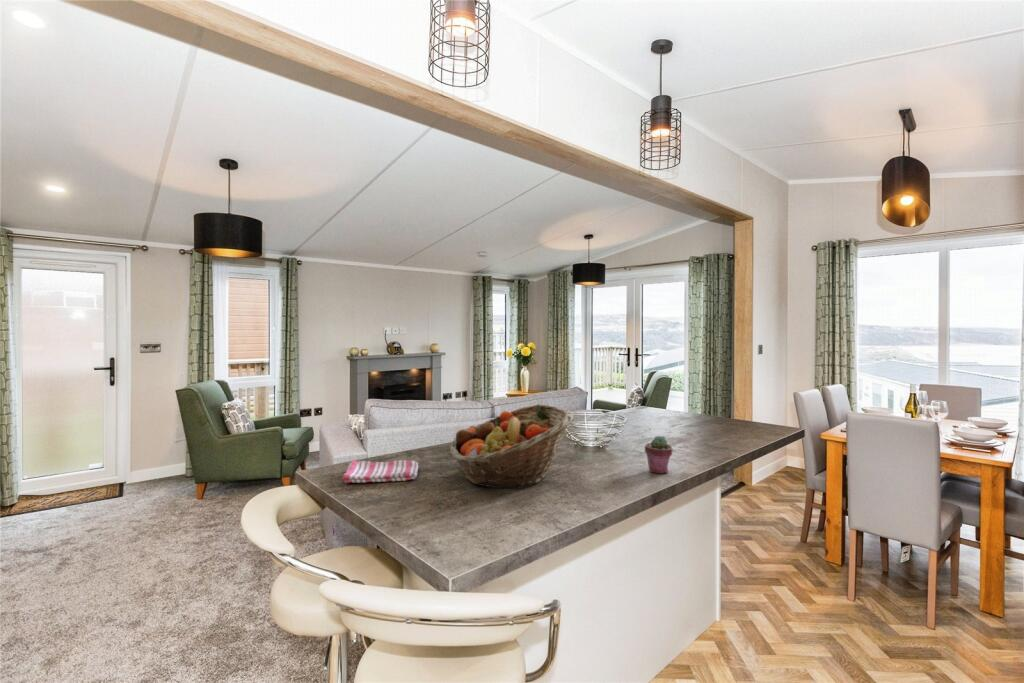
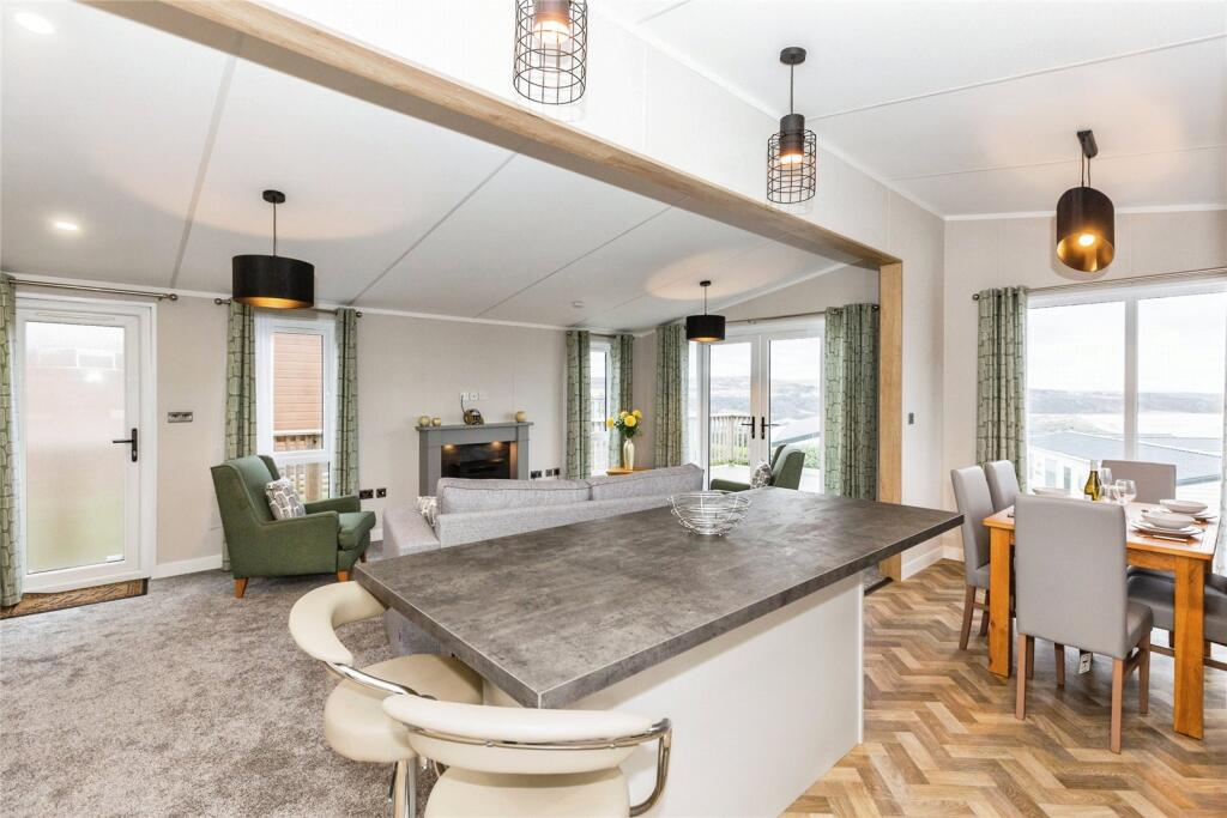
- dish towel (382, 469)
- potted succulent (658, 453)
- fruit basket (510, 441)
